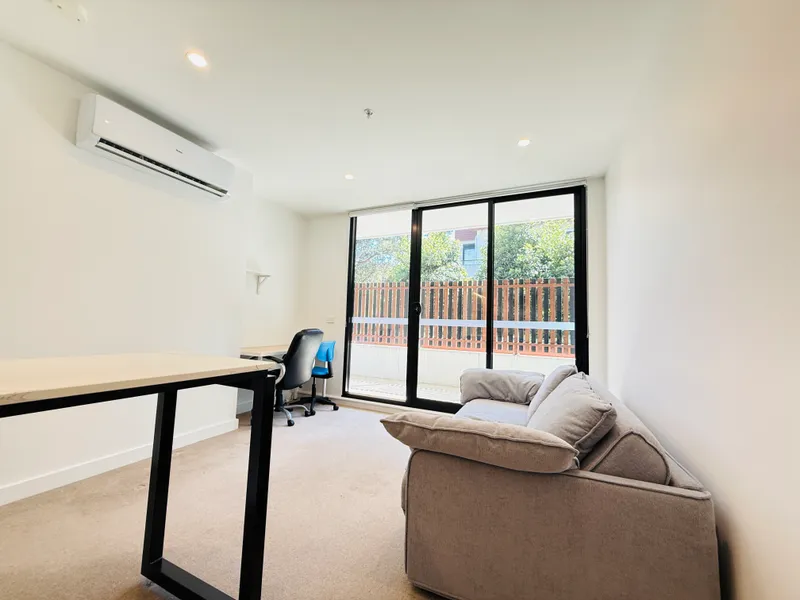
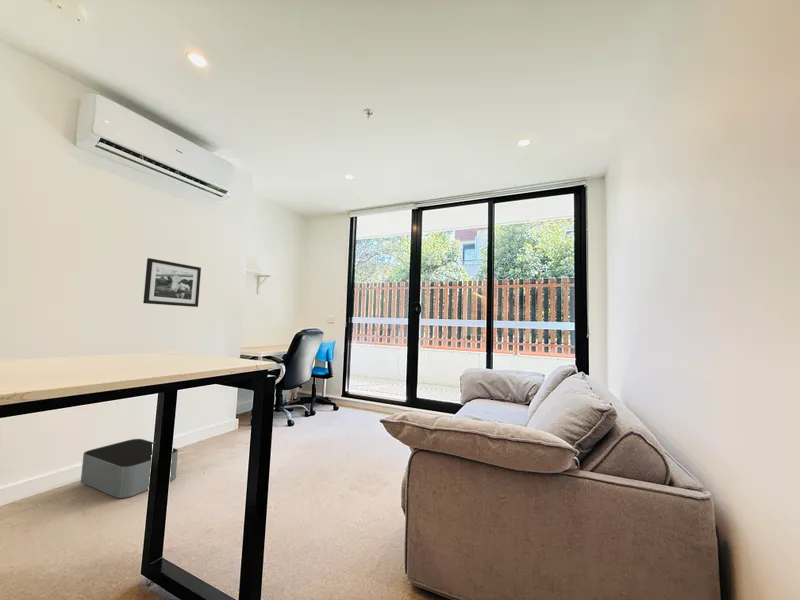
+ picture frame (174, 284)
+ storage bin (130, 465)
